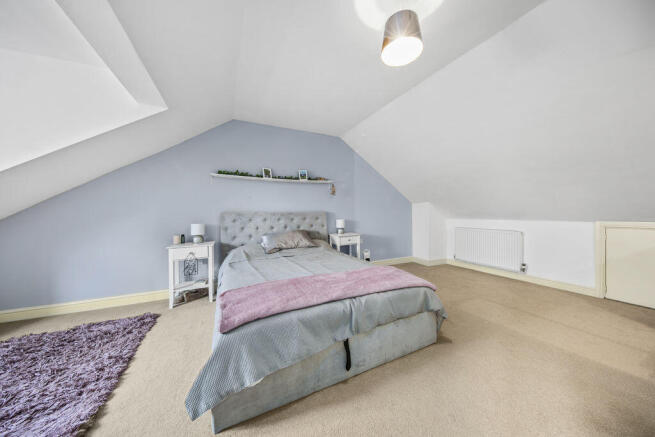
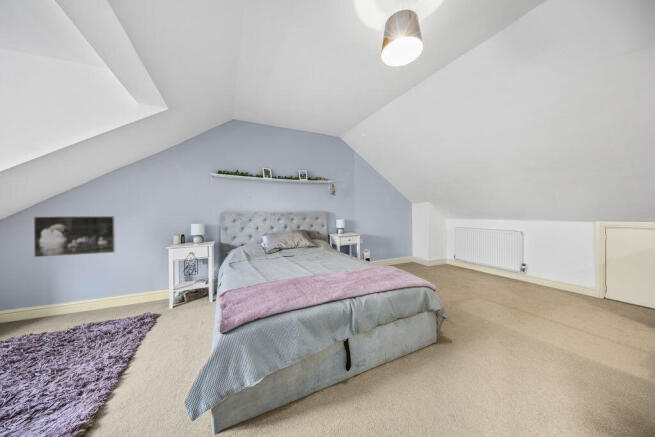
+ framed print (77, 235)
